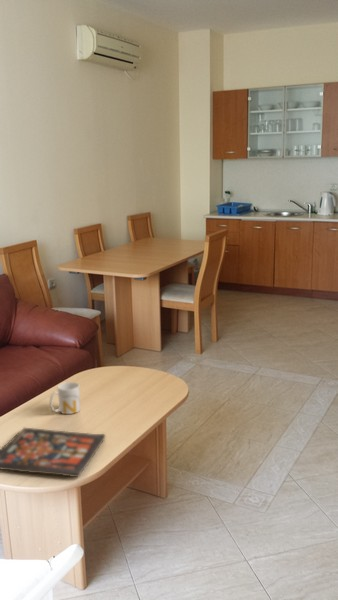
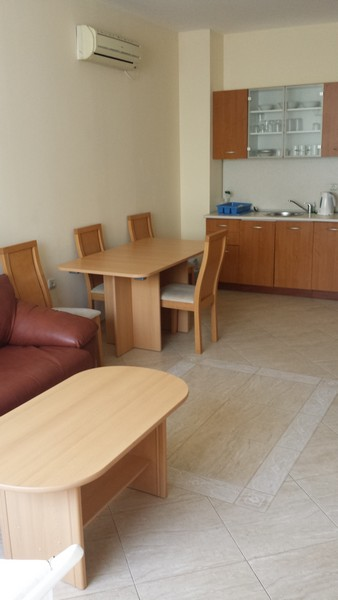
- mug (66, 399)
- board game (47, 450)
